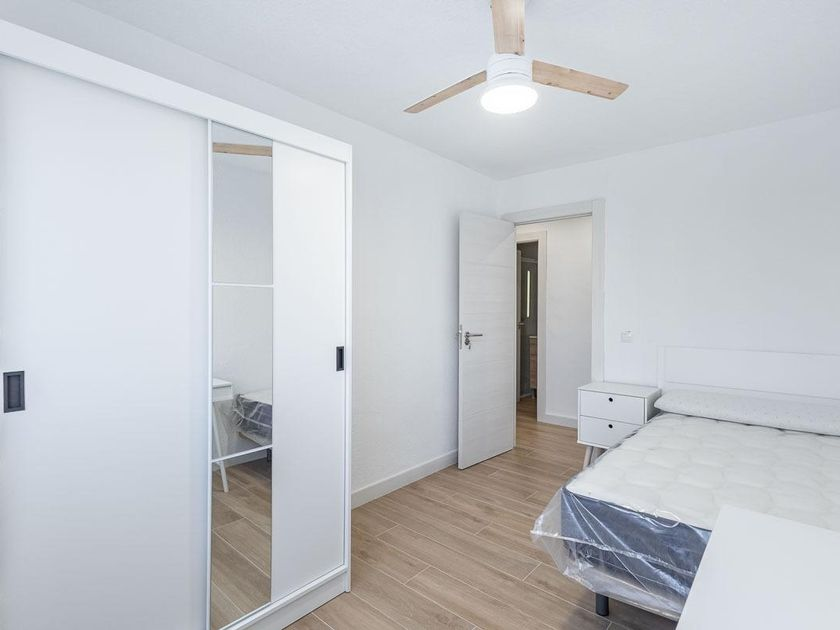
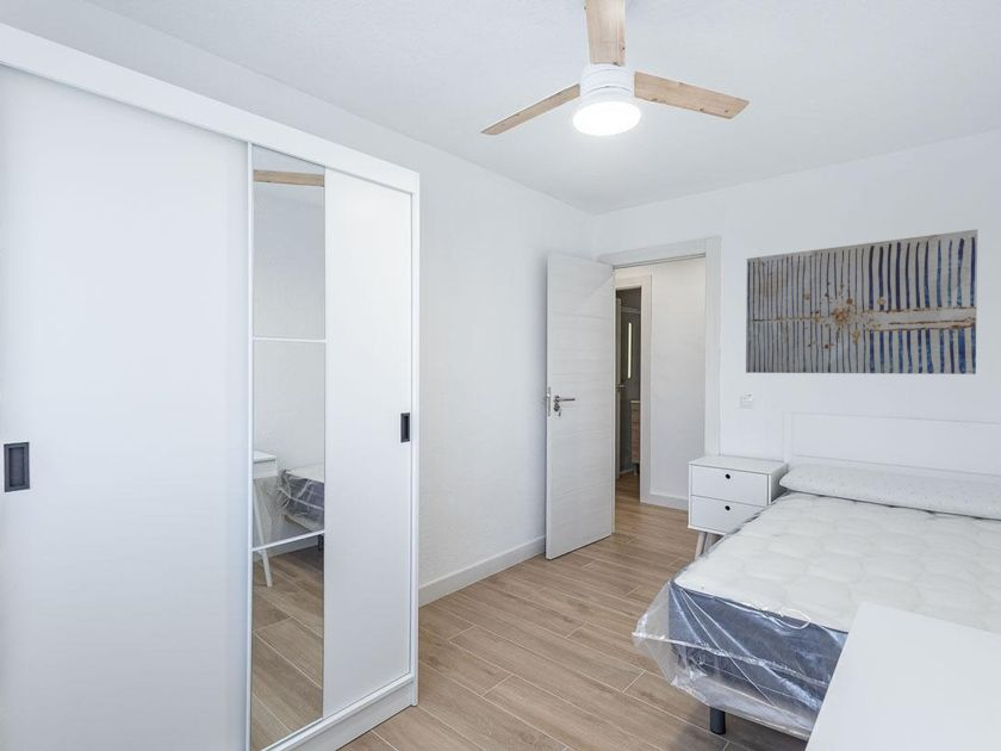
+ wall art (847, 309)
